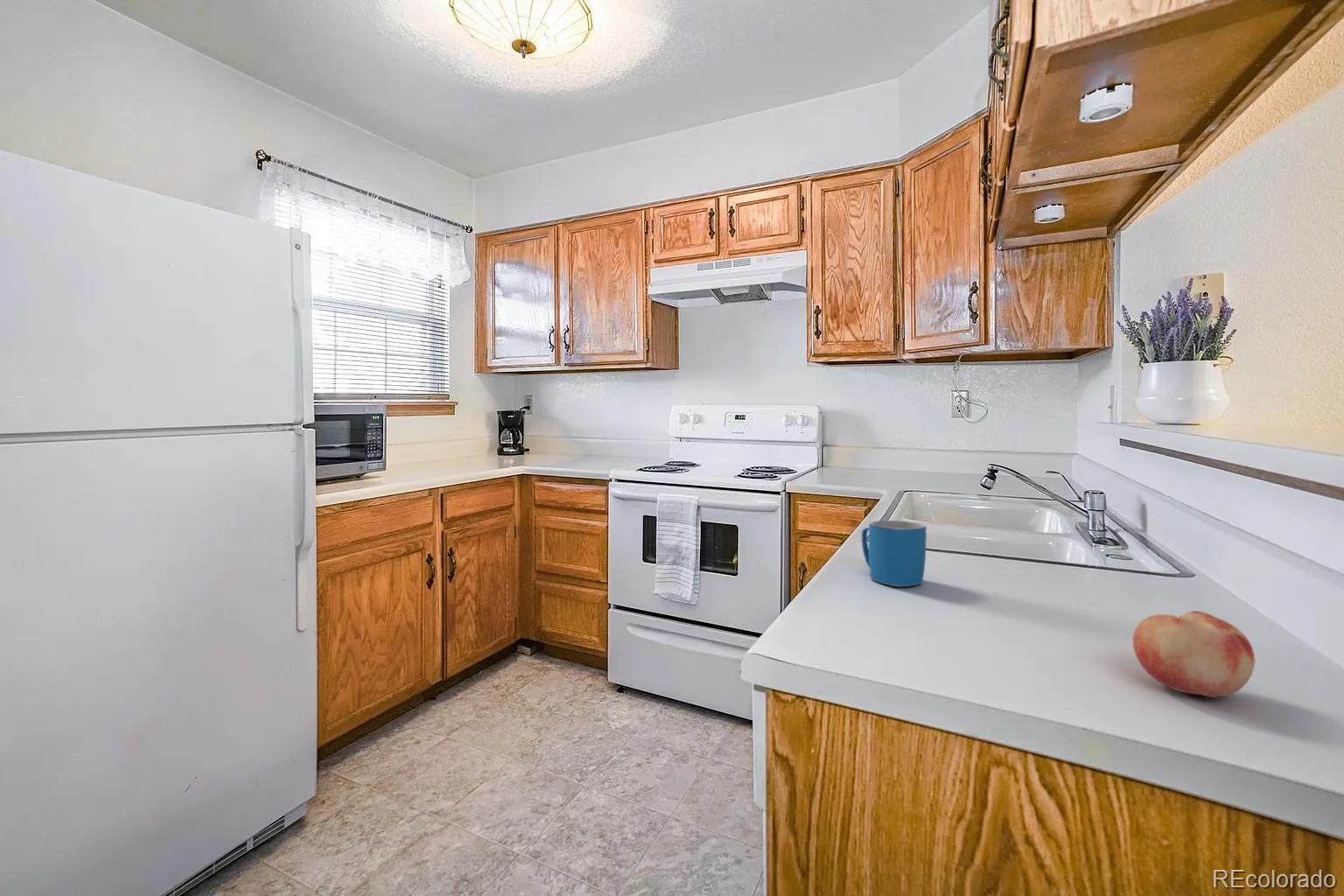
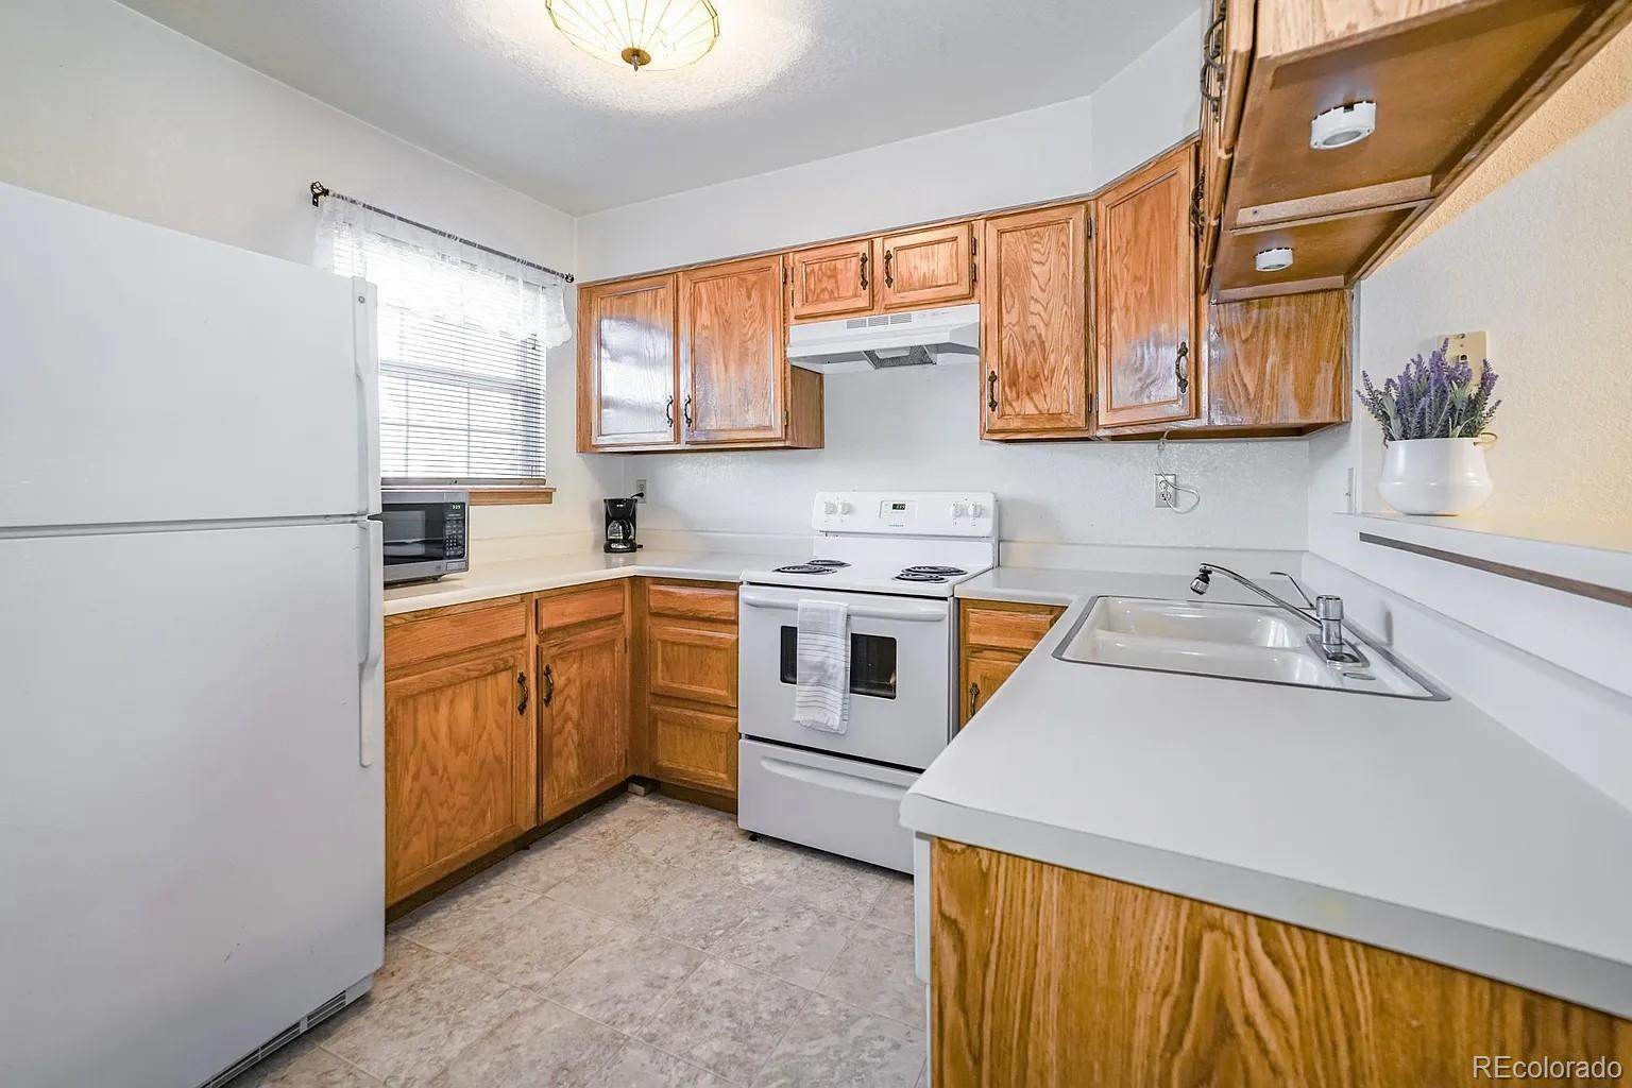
- mug (888, 550)
- fruit (1190, 652)
